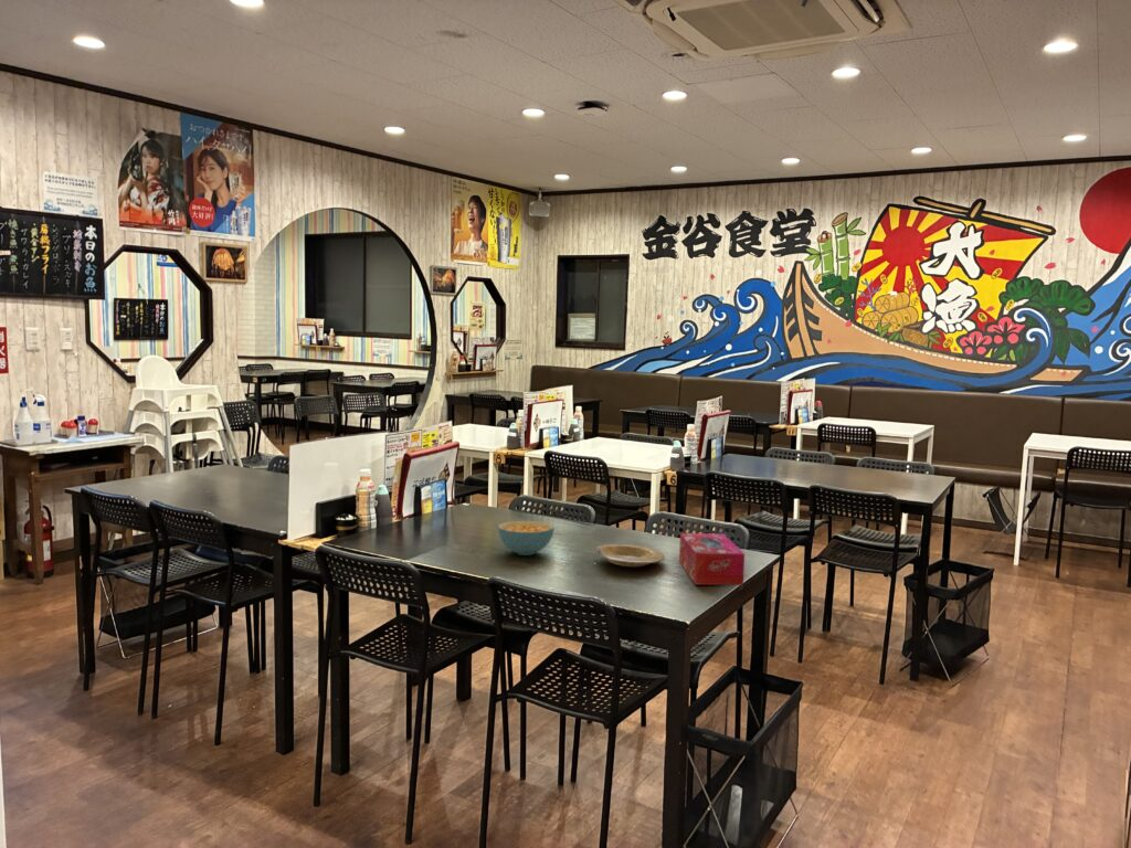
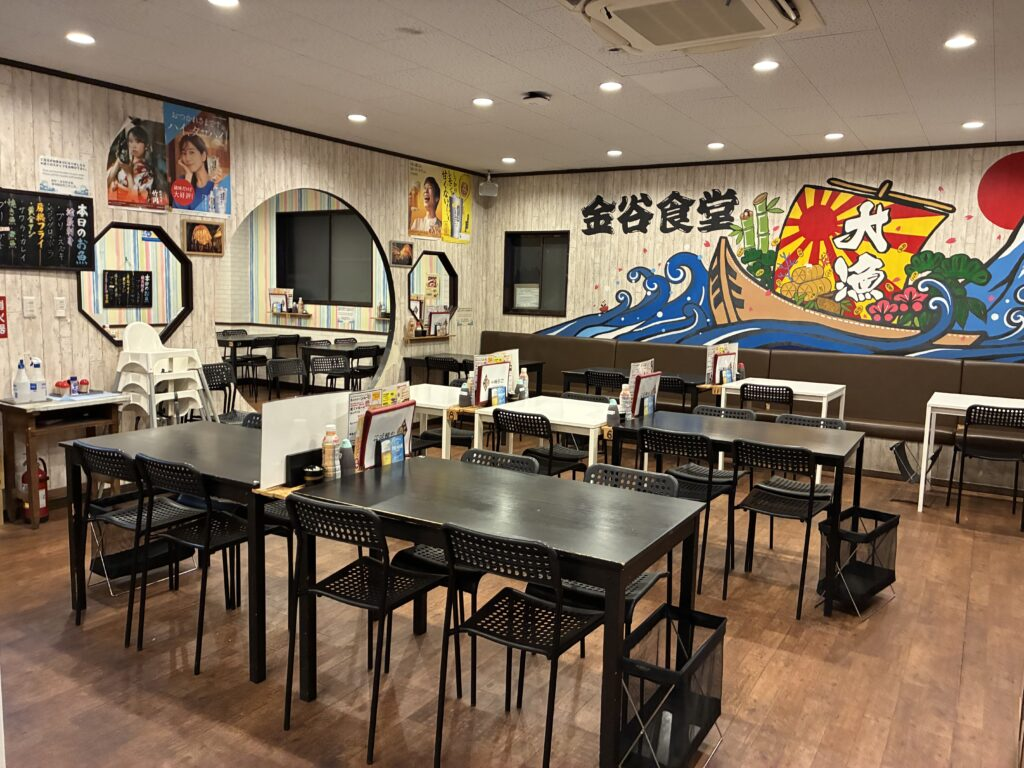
- tissue box (710, 558)
- plate (630, 556)
- cereal bowl (525, 540)
